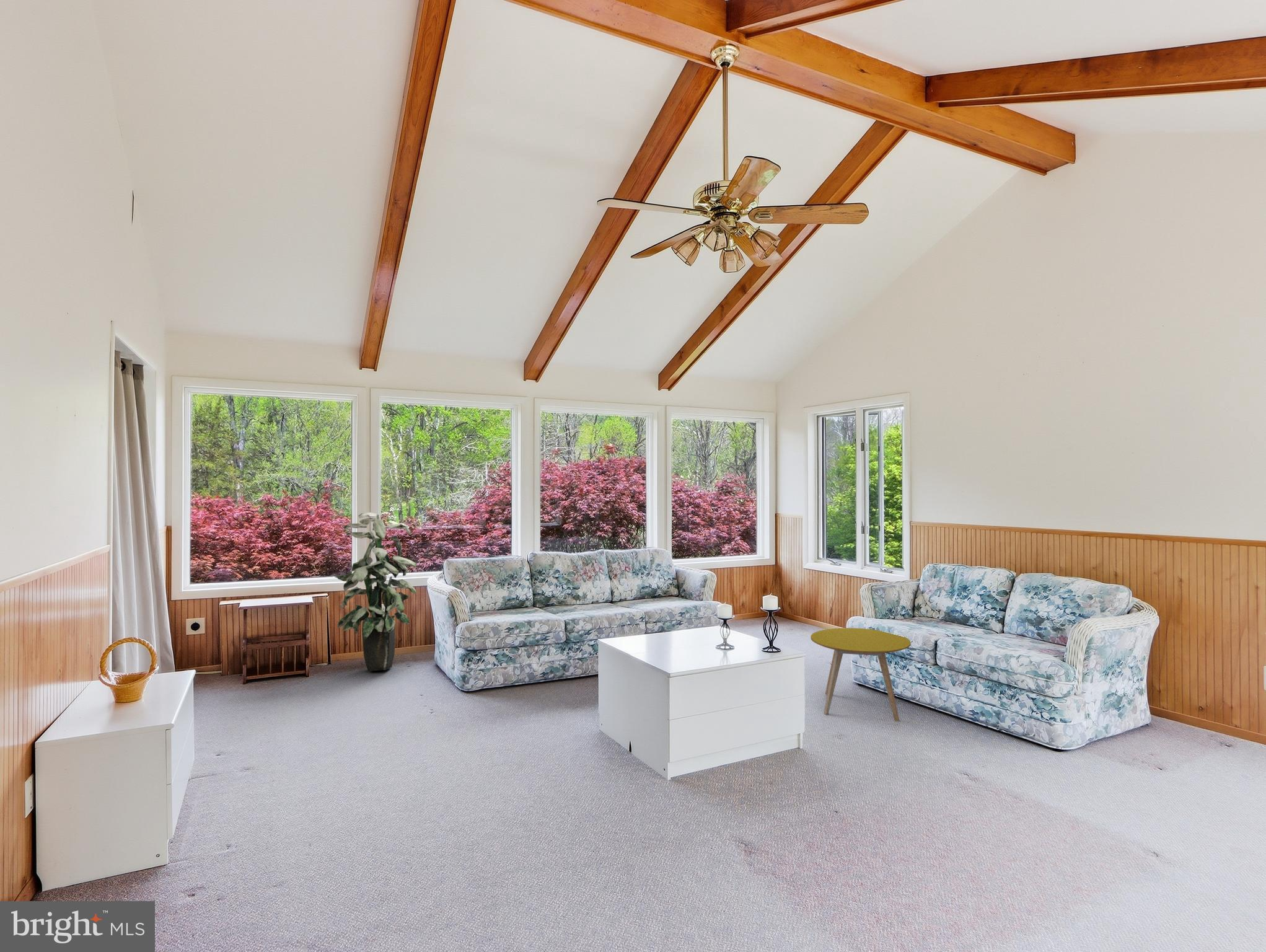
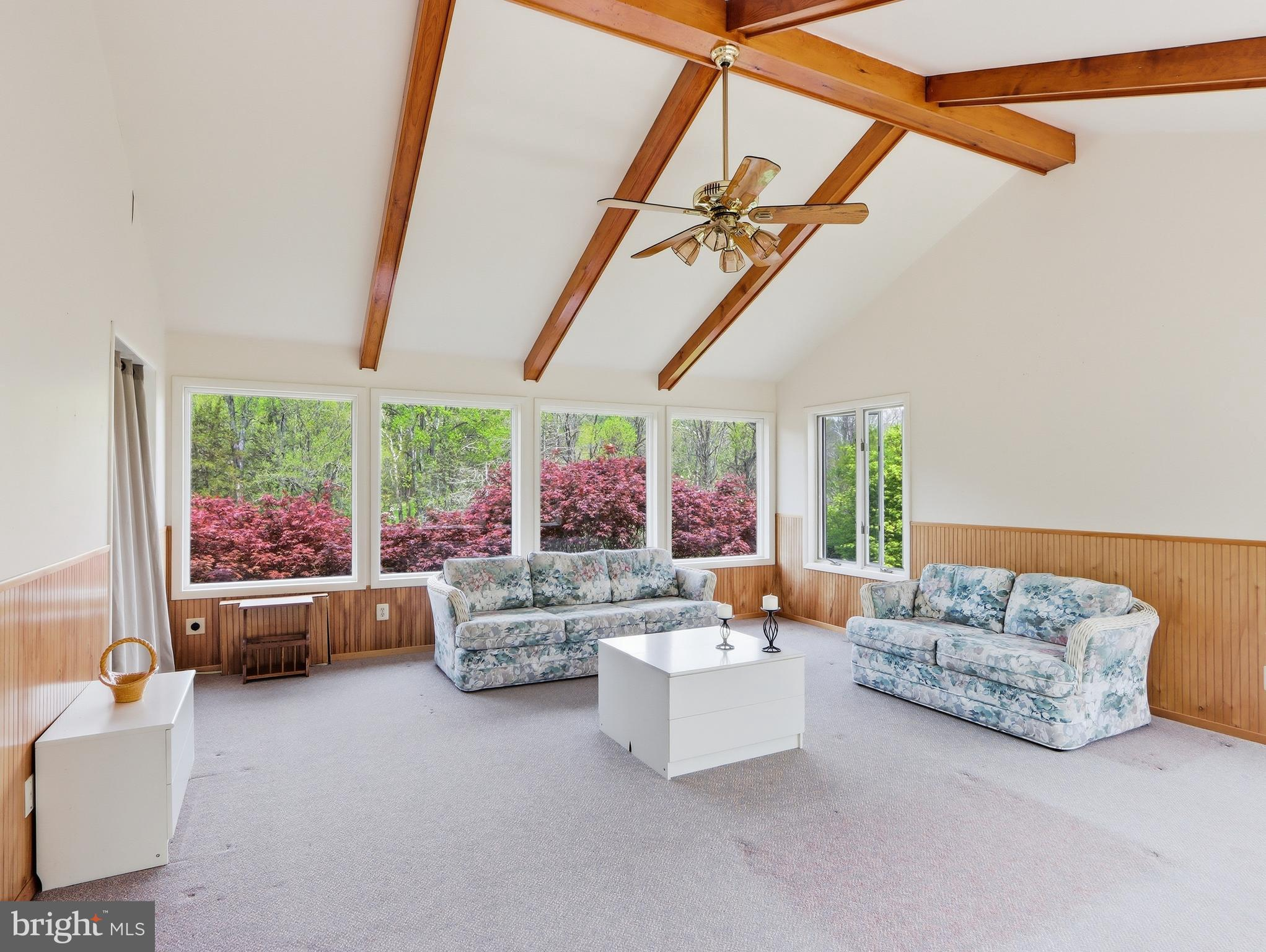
- indoor plant (375, 590)
- side table (863, 654)
